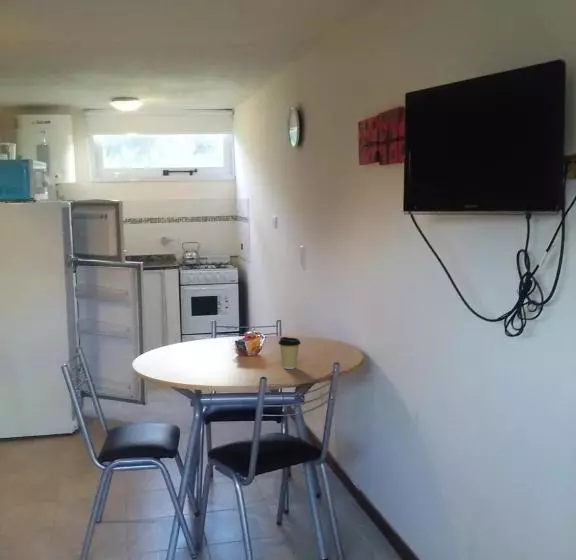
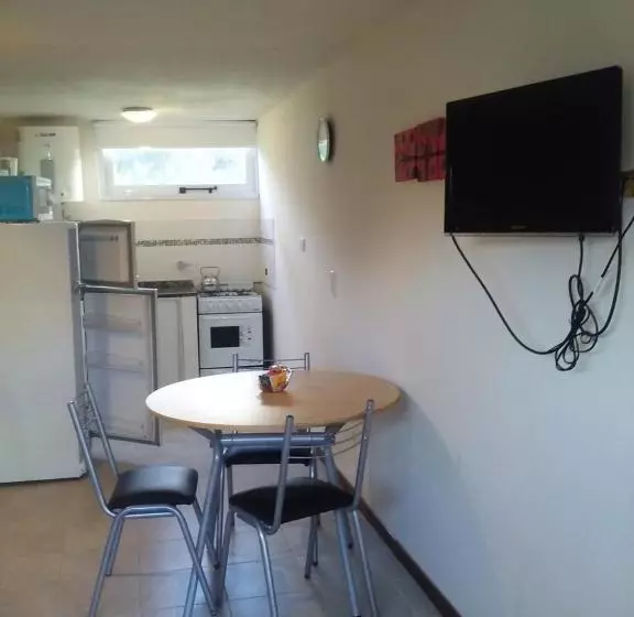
- coffee cup (289, 352)
